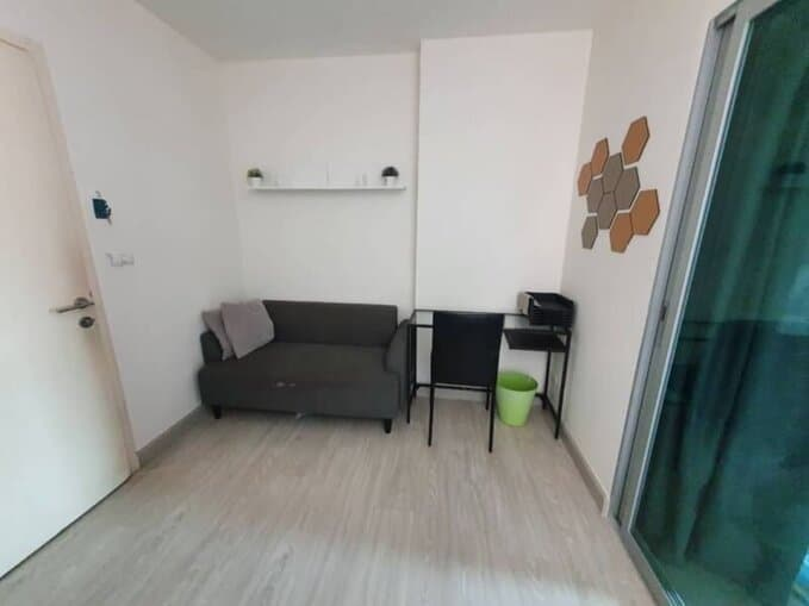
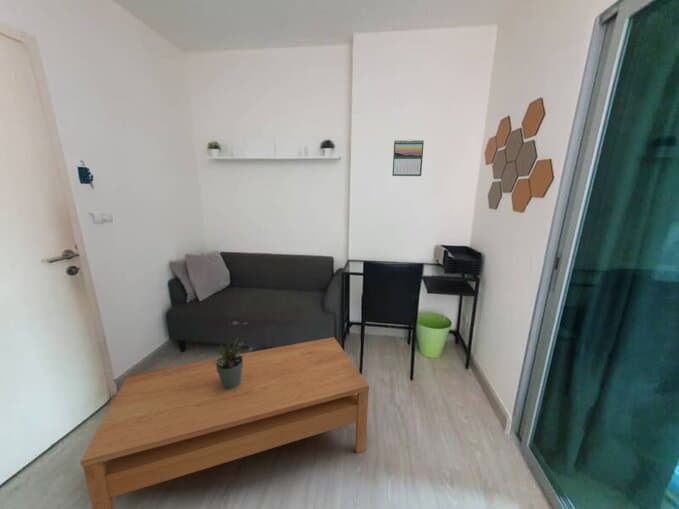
+ calendar (407, 157)
+ coffee table (248, 412)
+ potted plant (233, 362)
